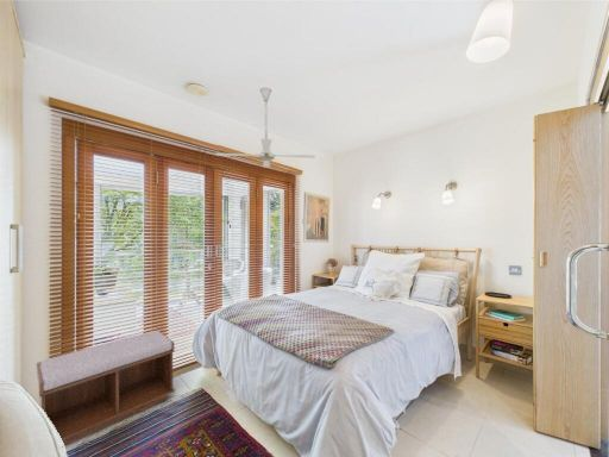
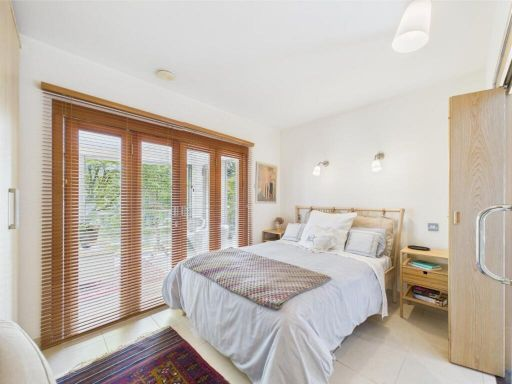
- ceiling fan (265, 125)
- bench (111, 380)
